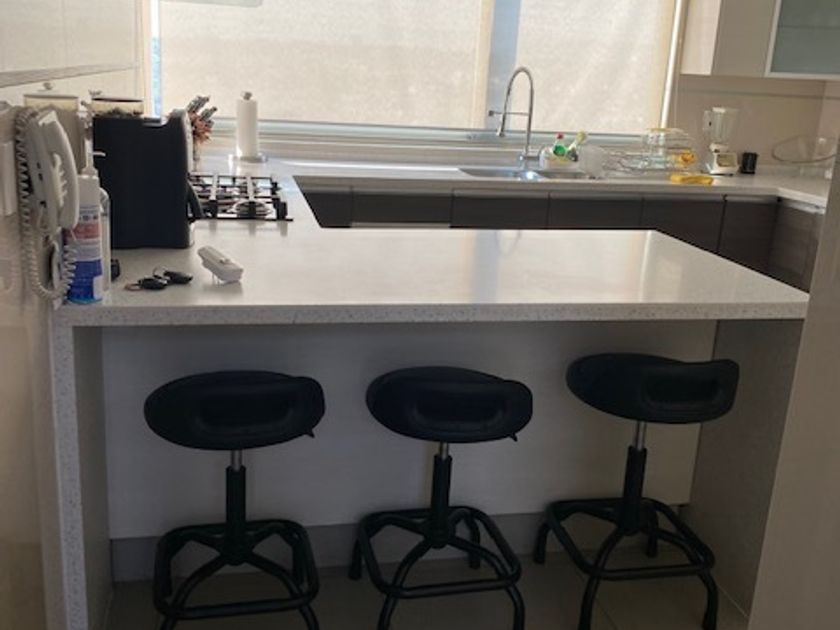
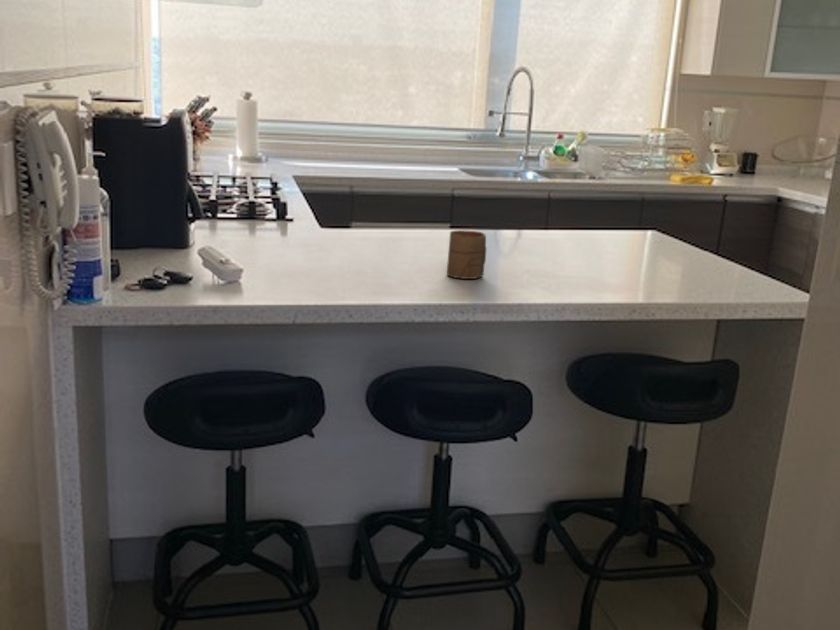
+ cup (467, 254)
